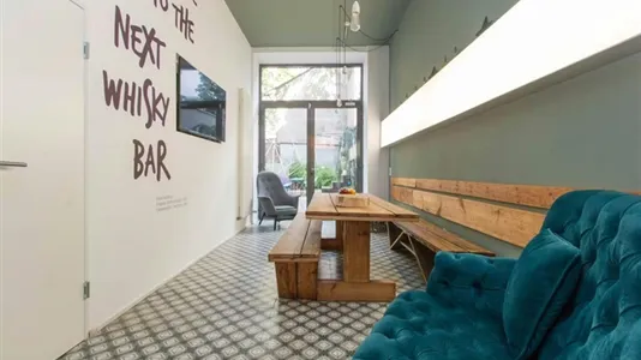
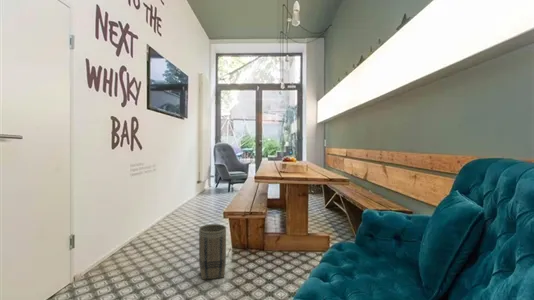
+ basket (212, 250)
